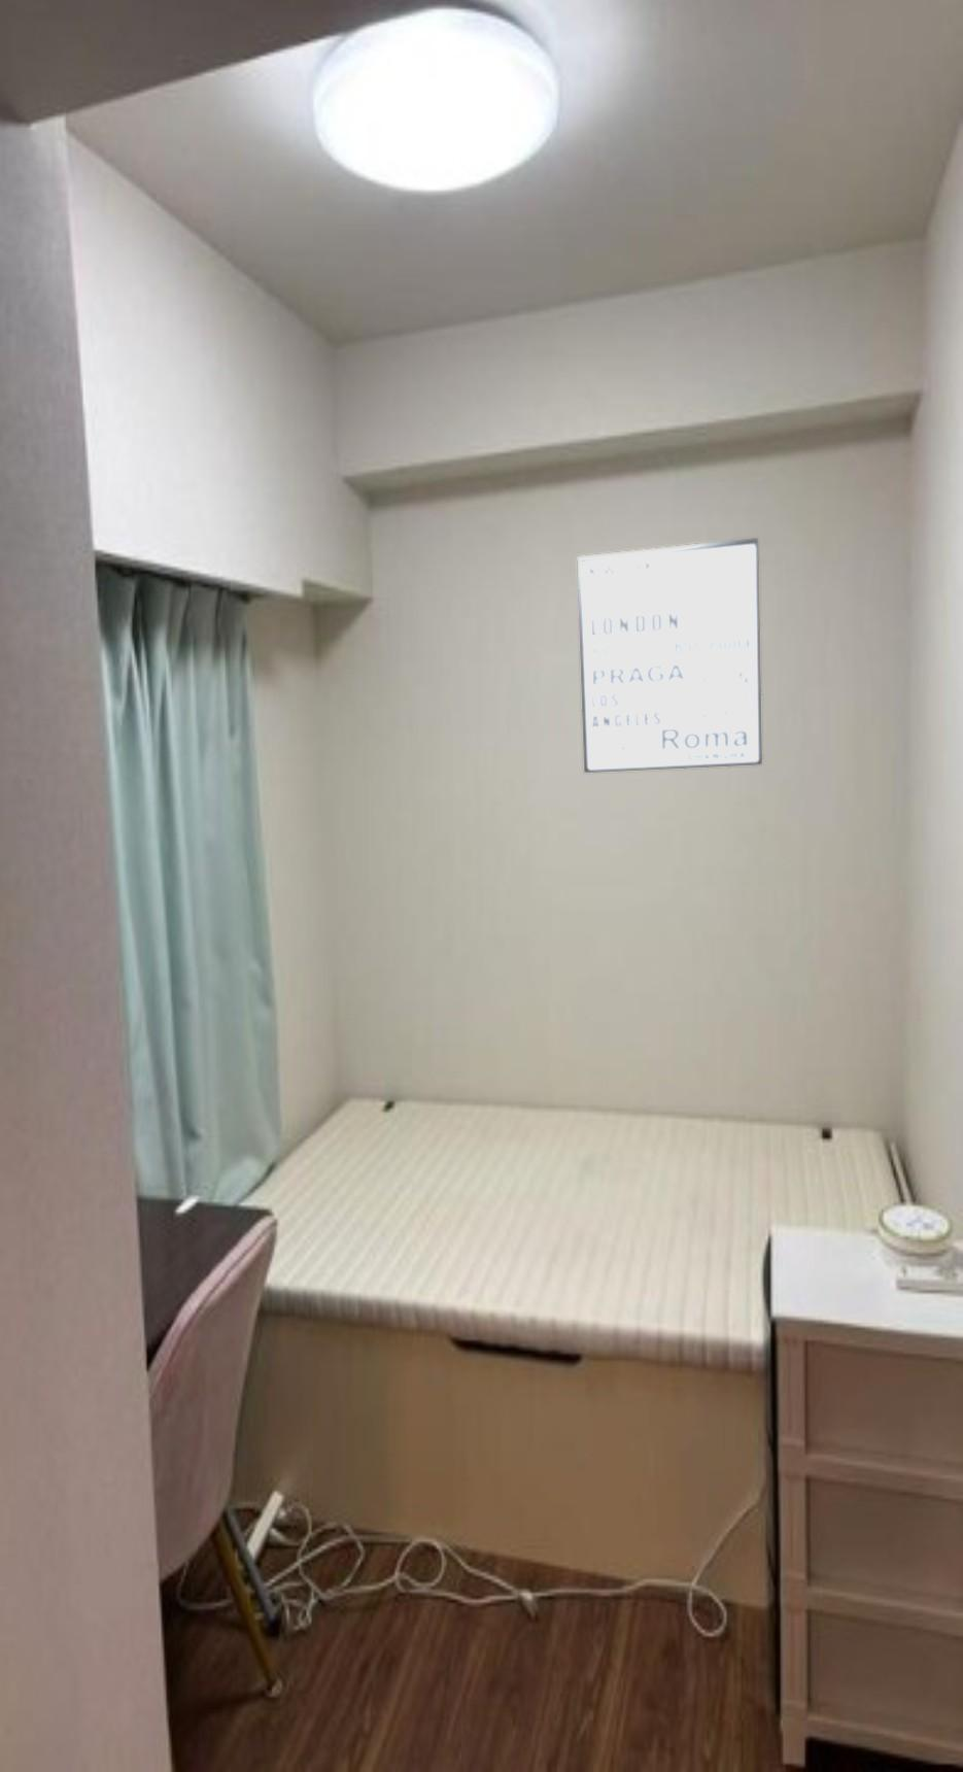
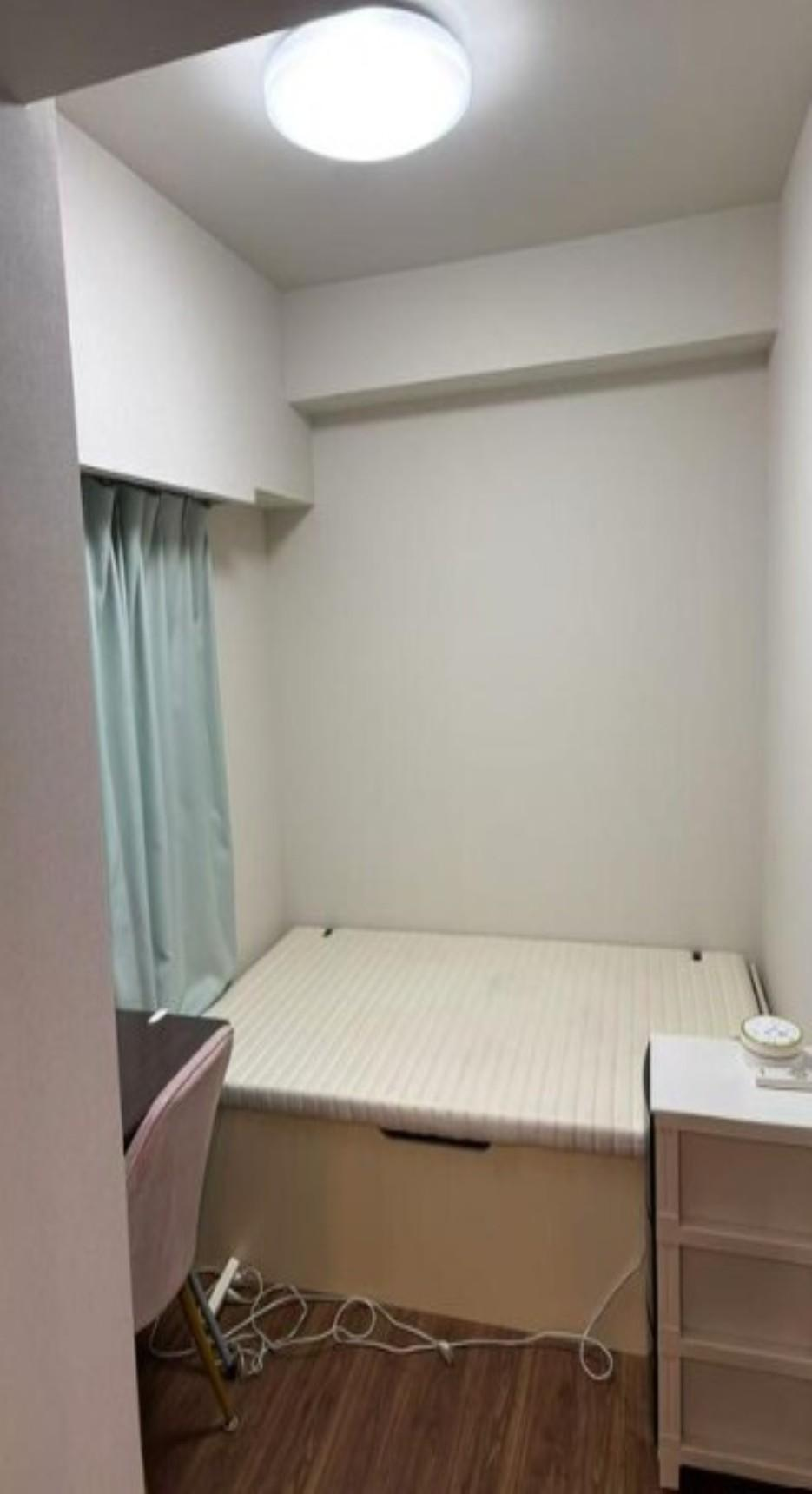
- wall art (669, 659)
